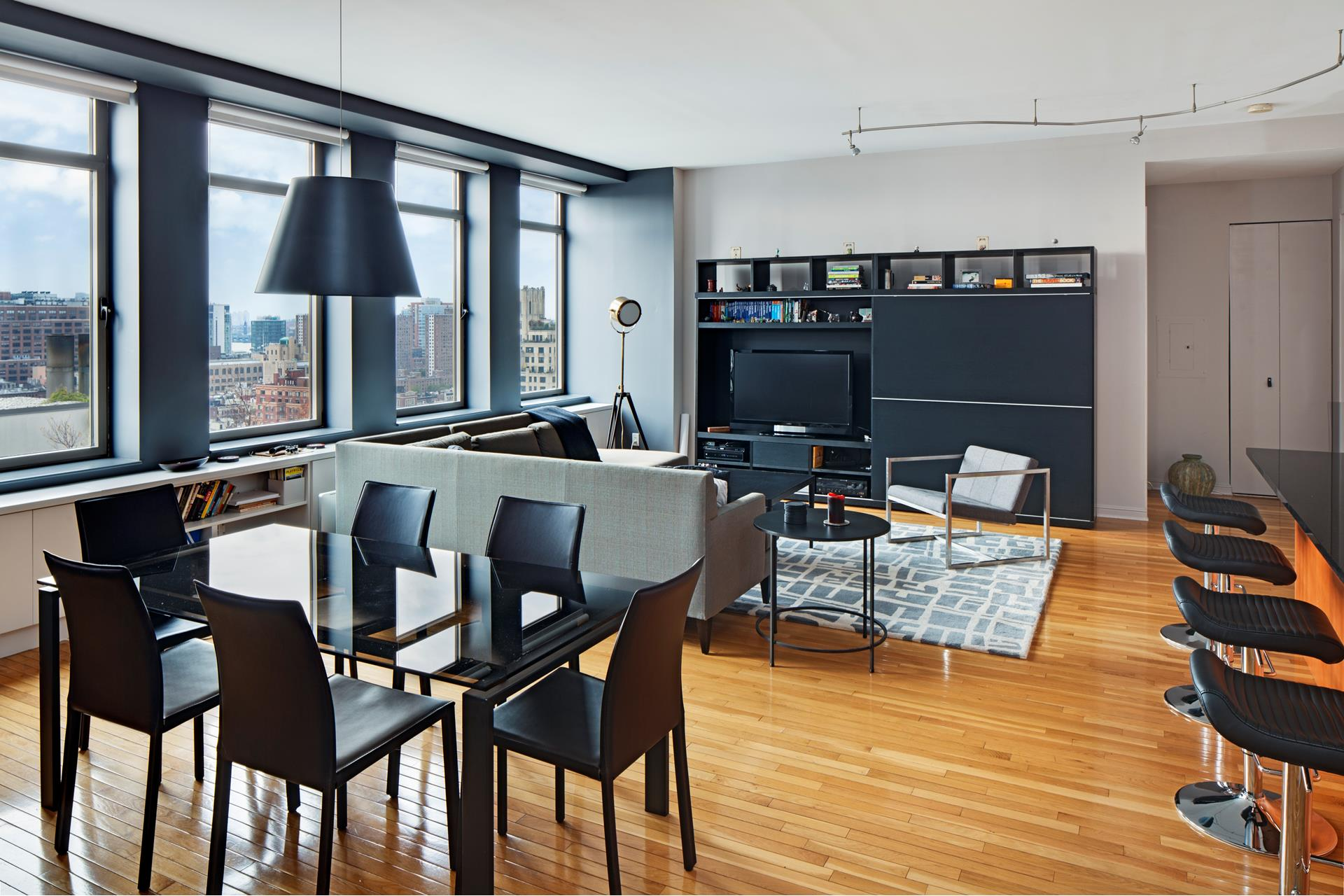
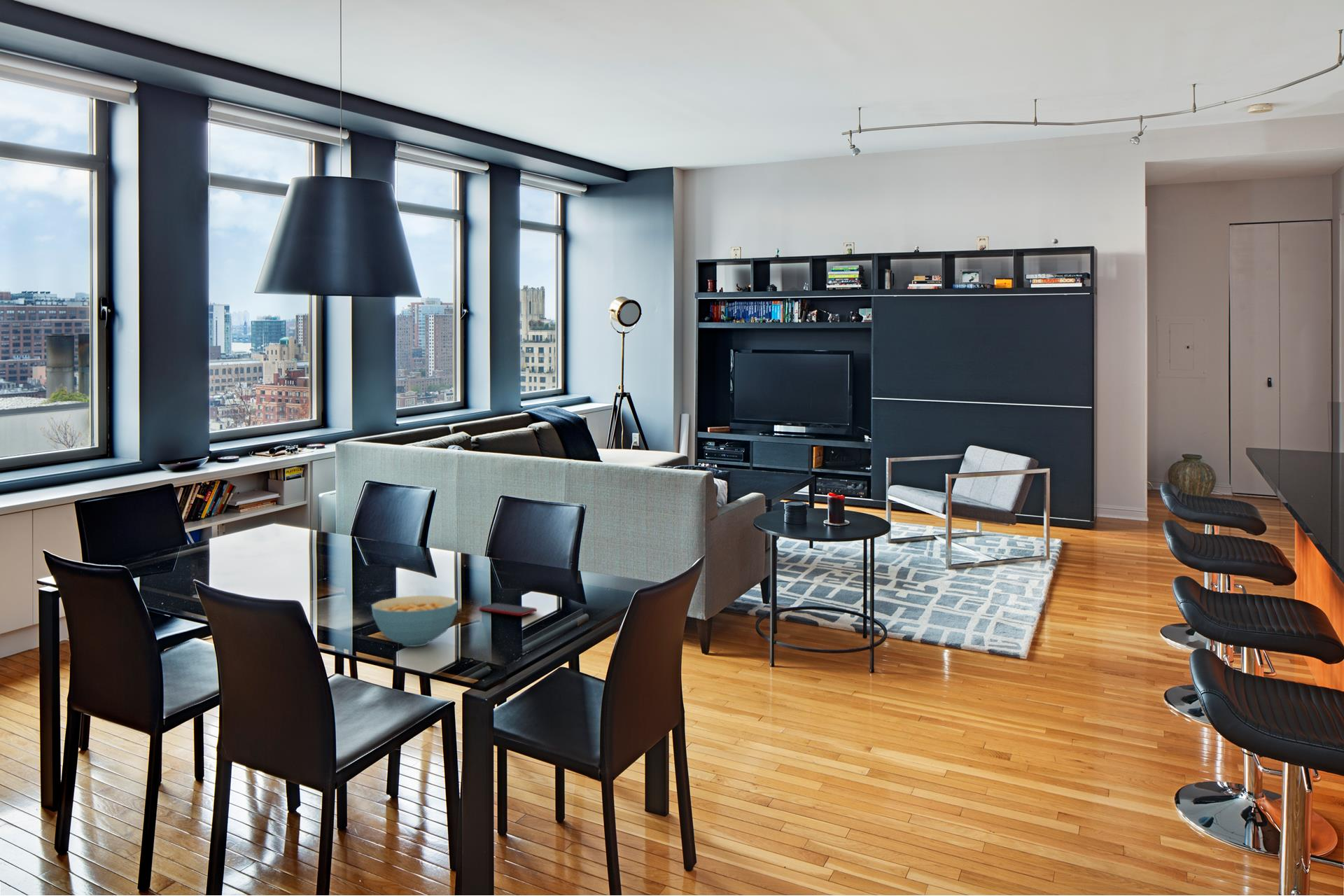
+ cereal bowl (415, 623)
+ smartphone (507, 609)
